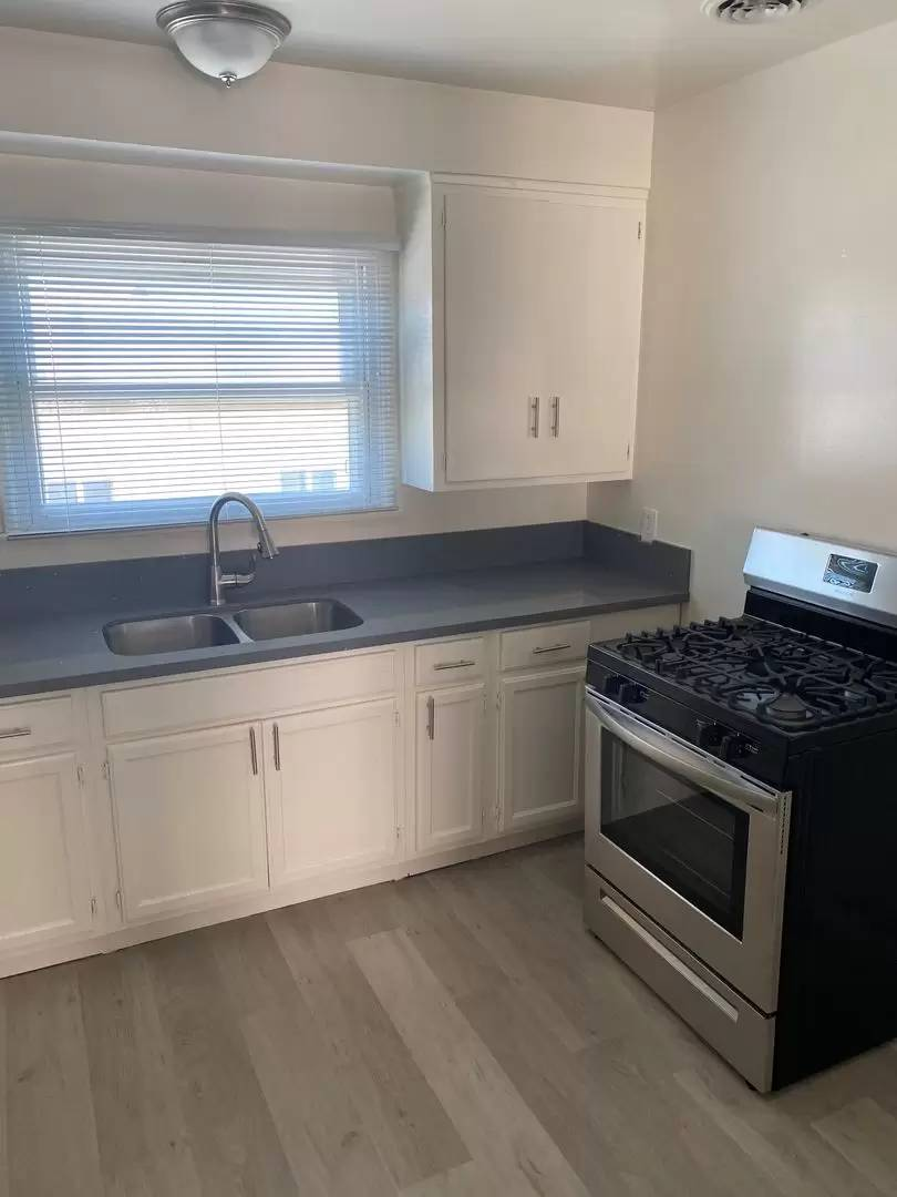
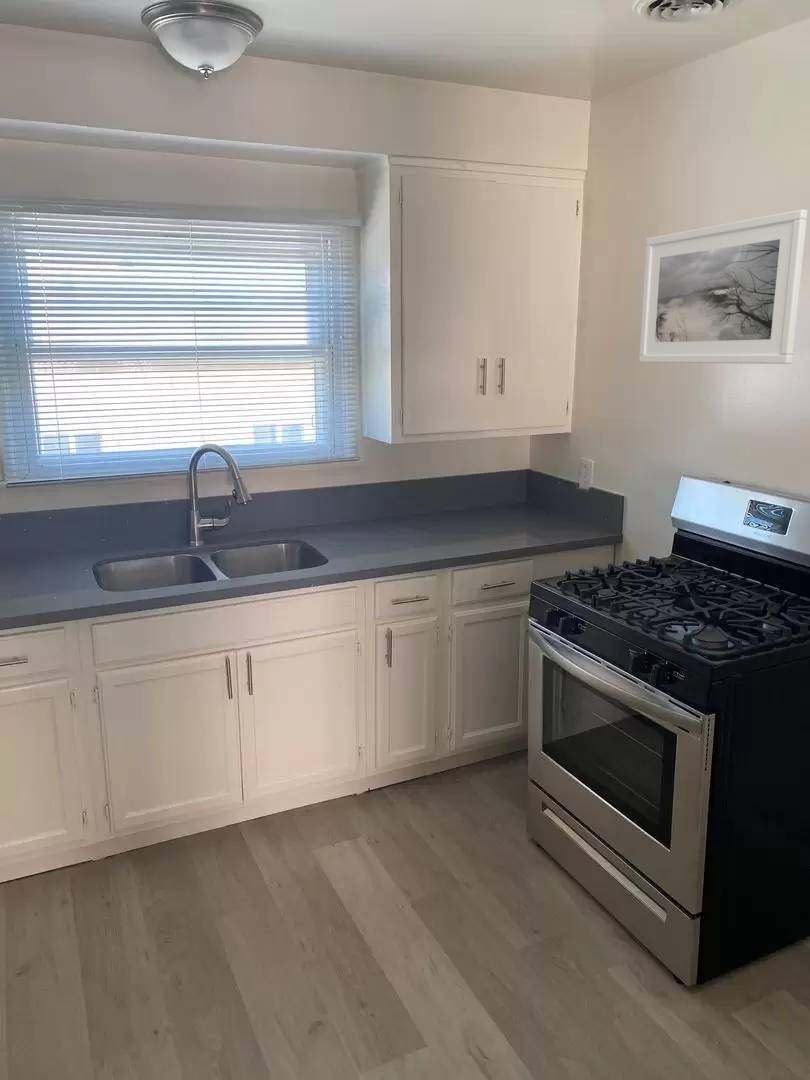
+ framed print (713, 295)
